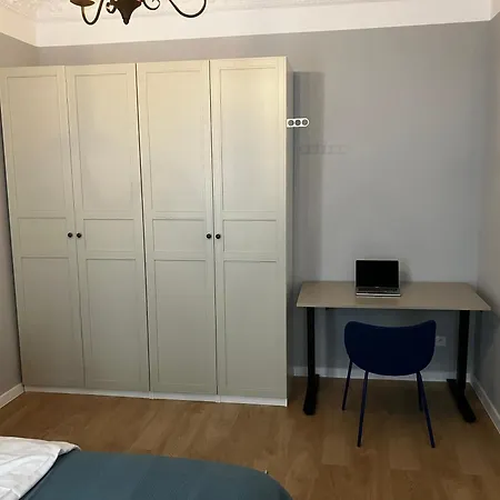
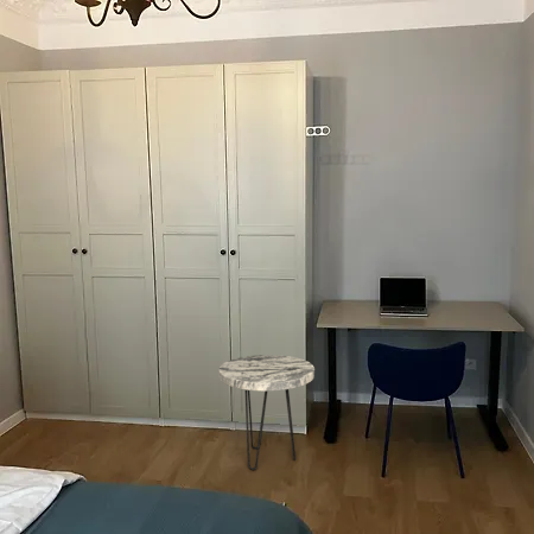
+ side table (263, 413)
